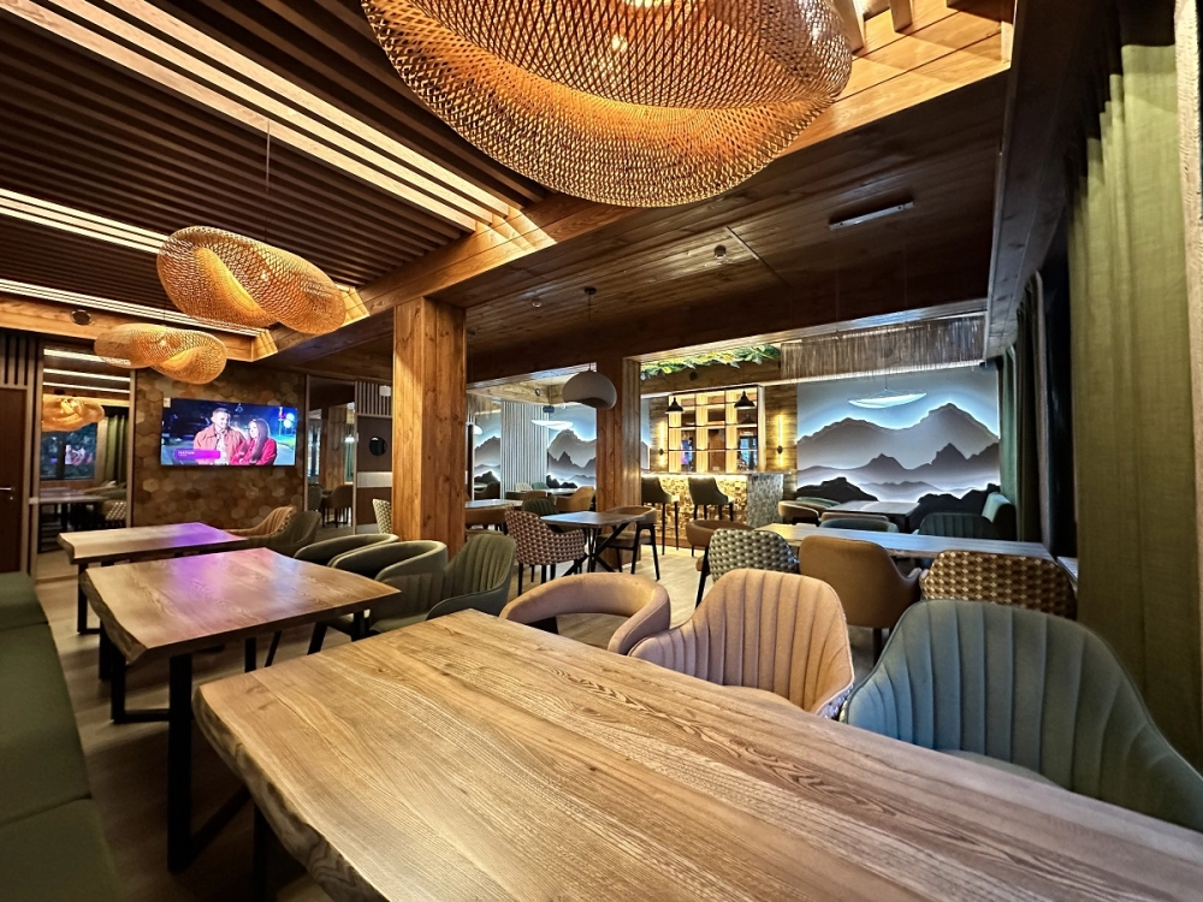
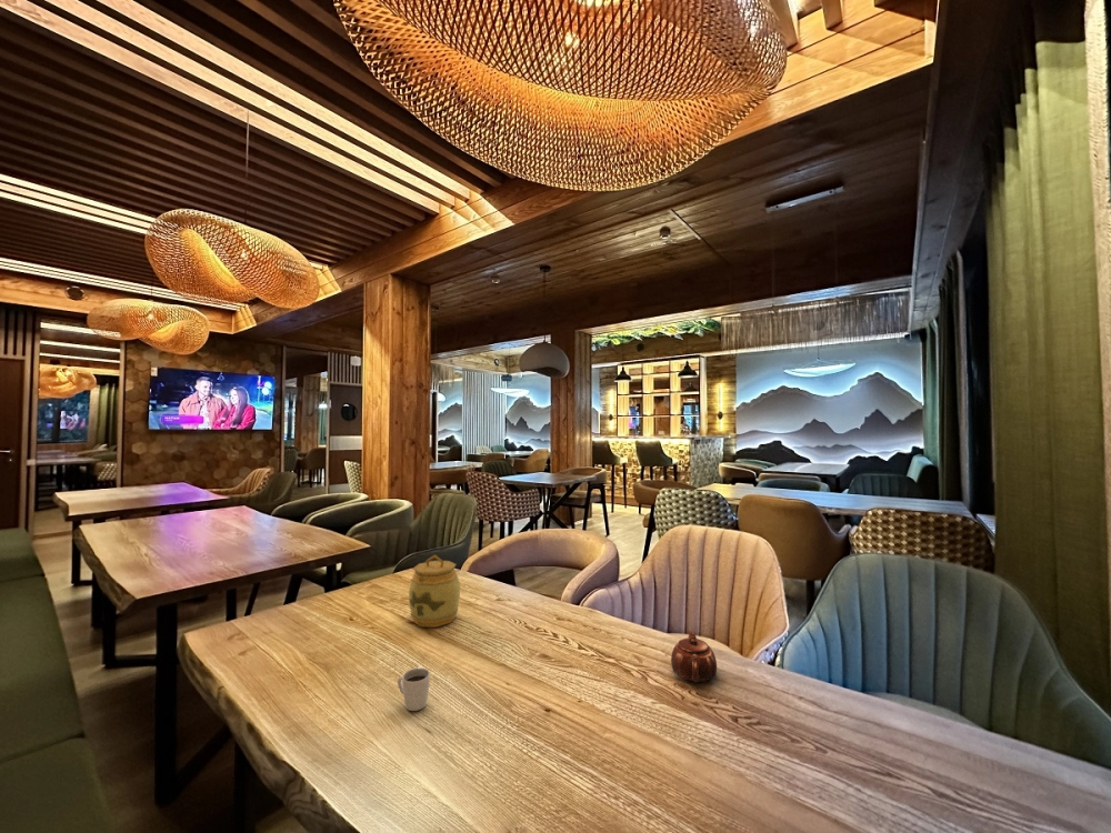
+ teapot (693, 653)
+ jar (434, 586)
+ cup (412, 678)
